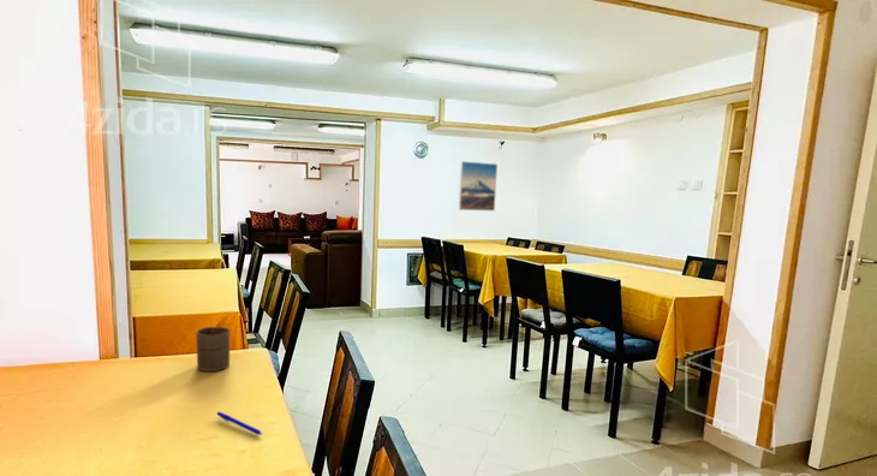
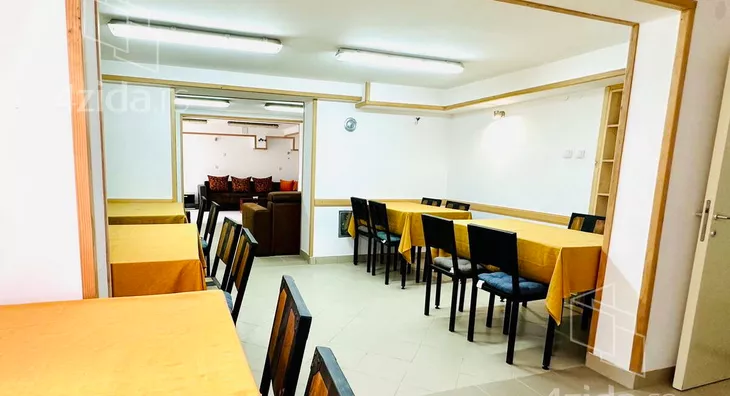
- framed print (477, 186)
- cup (213, 347)
- pen (239, 423)
